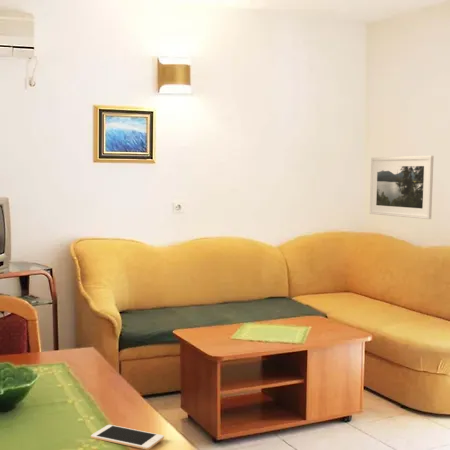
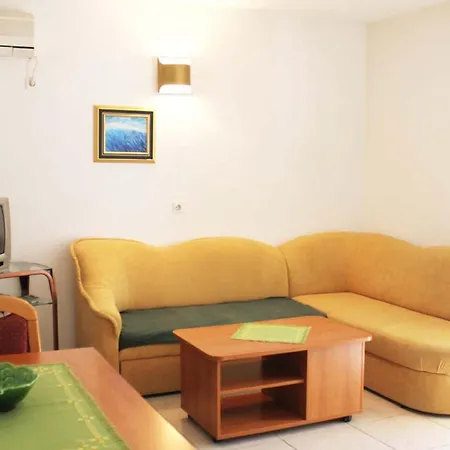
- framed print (399, 186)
- cell phone (127, 436)
